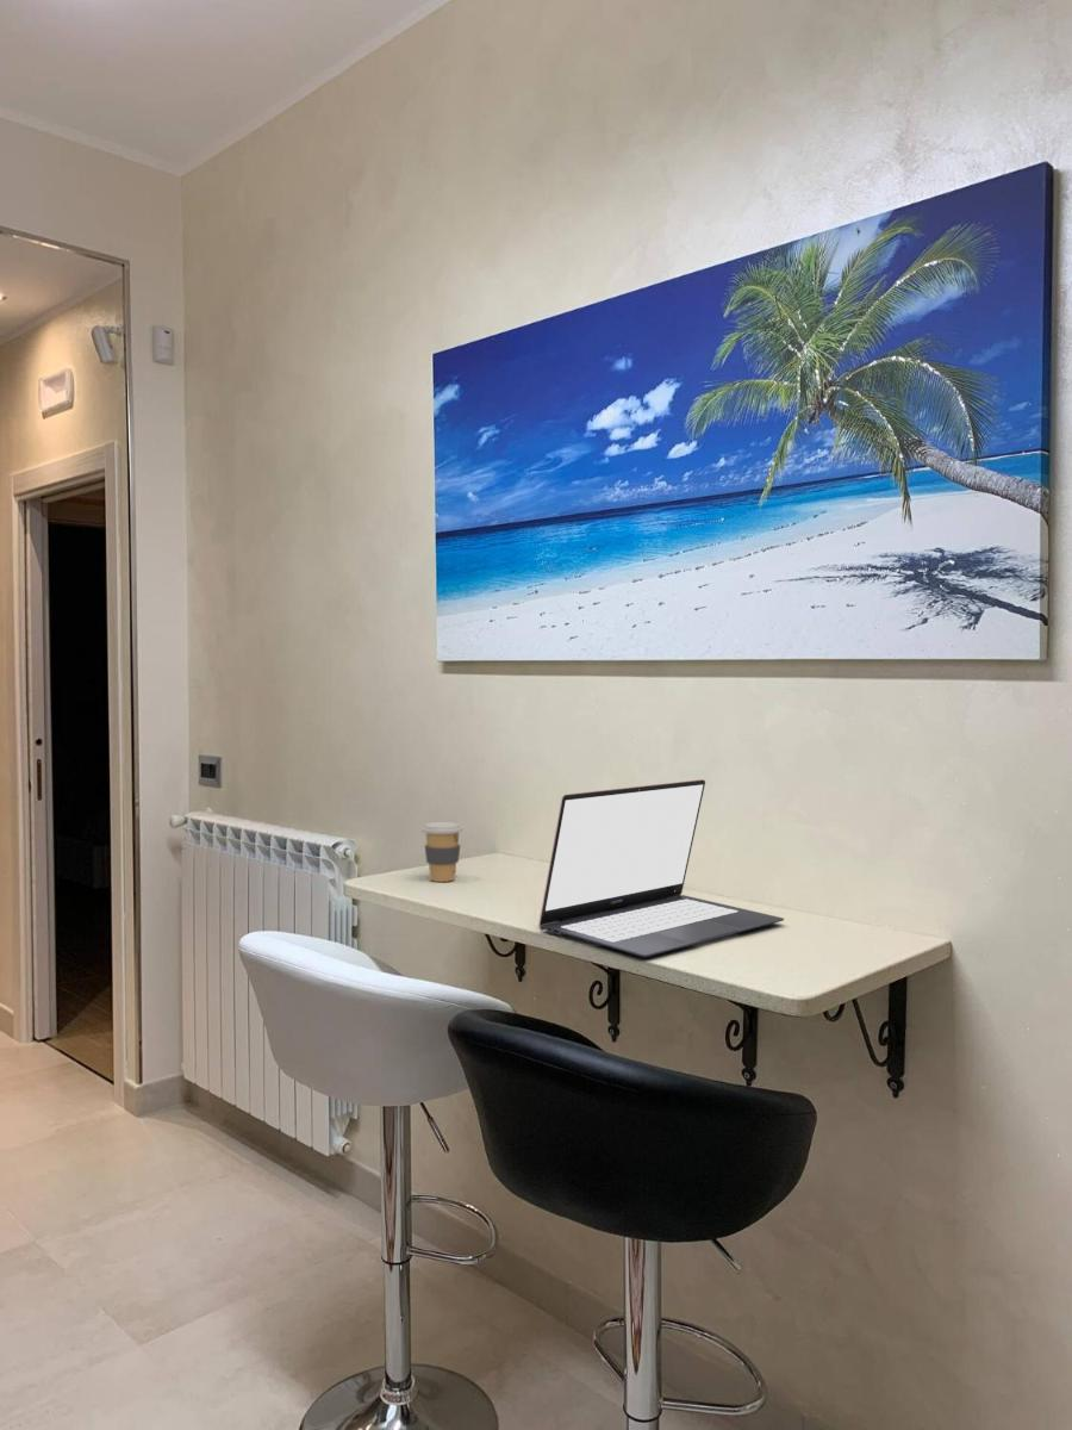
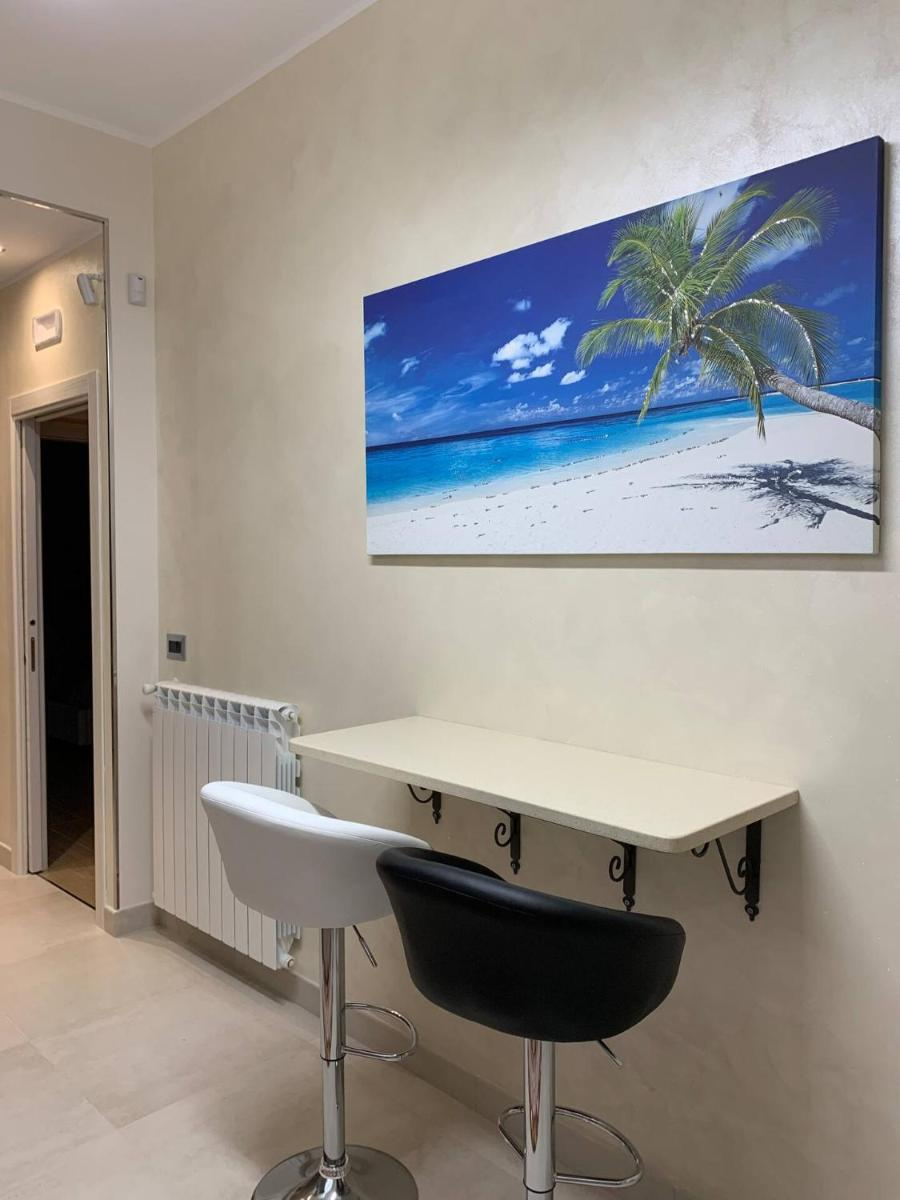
- coffee cup (442, 851)
- laptop (663, 858)
